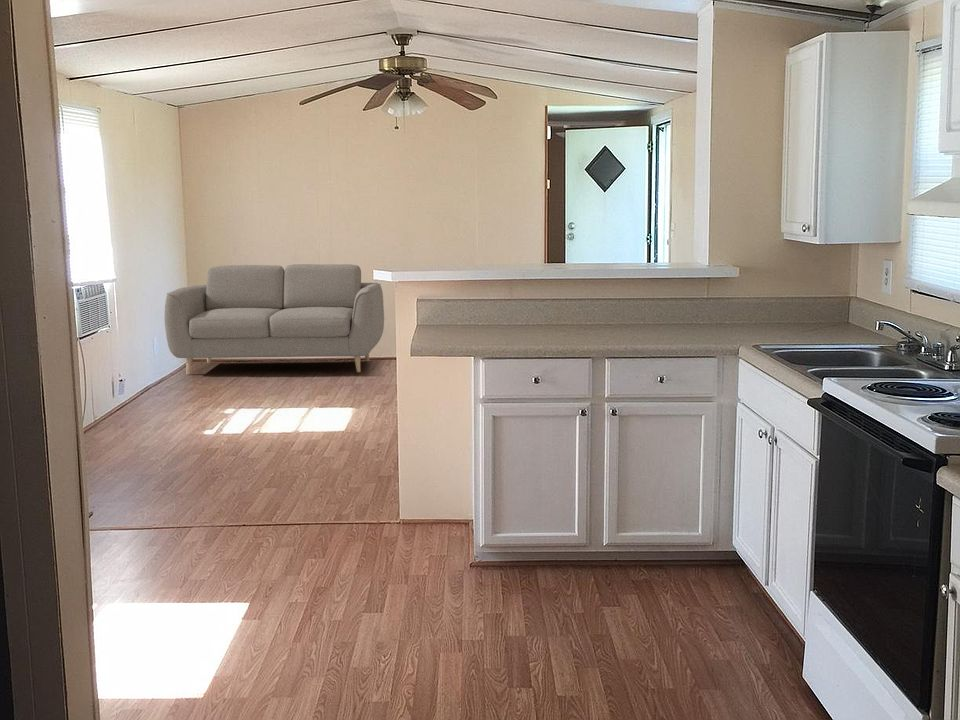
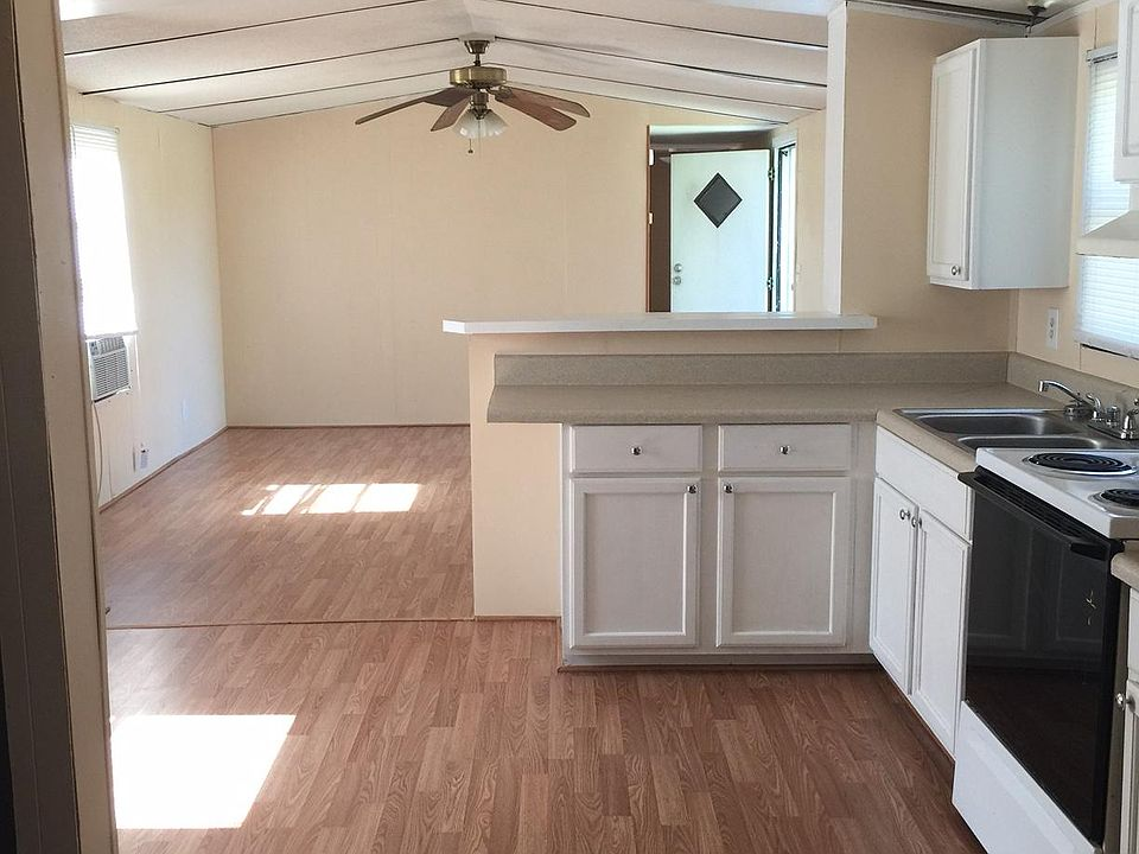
- sofa (279, 317)
